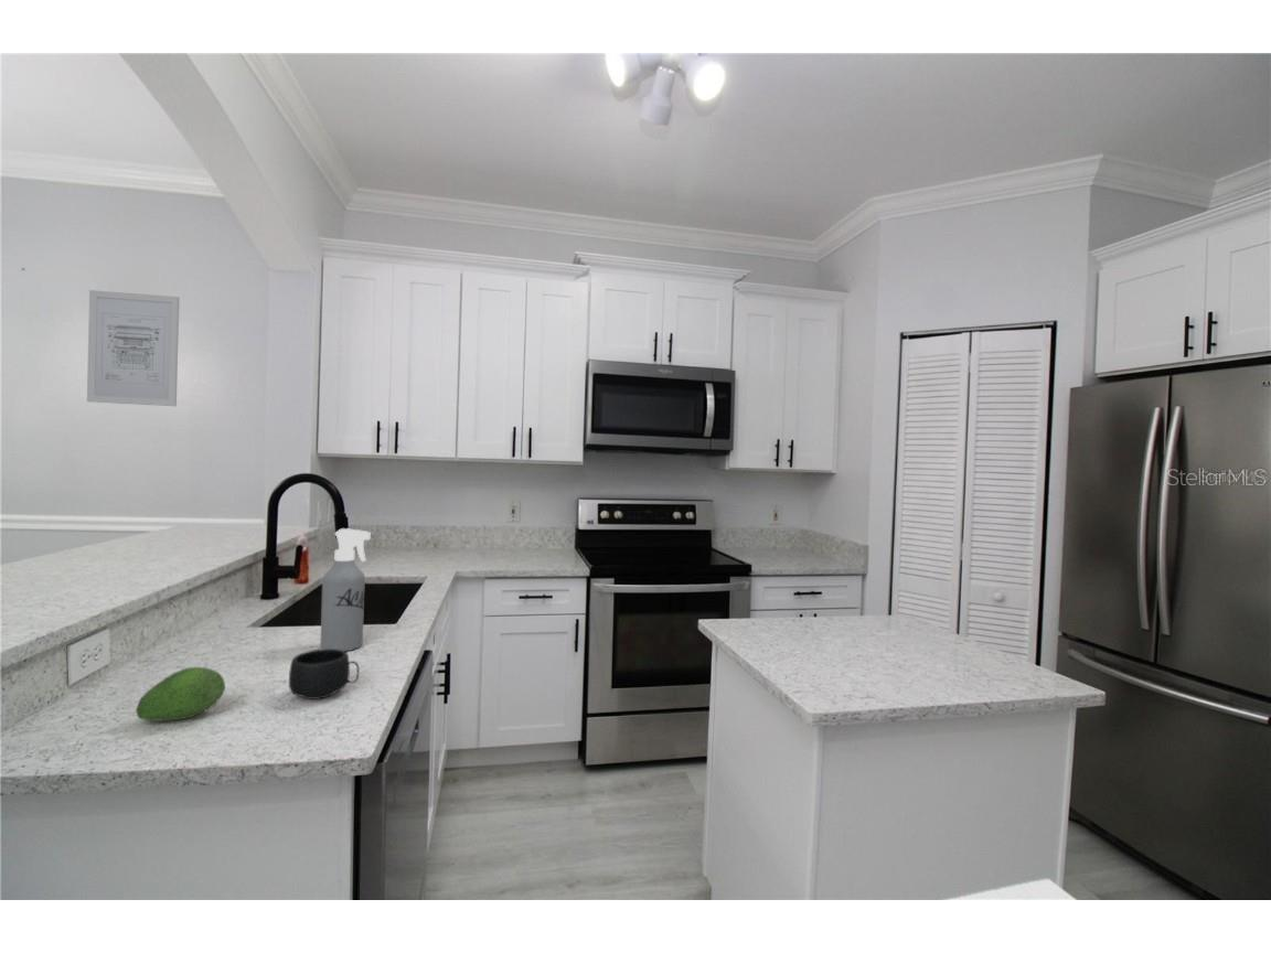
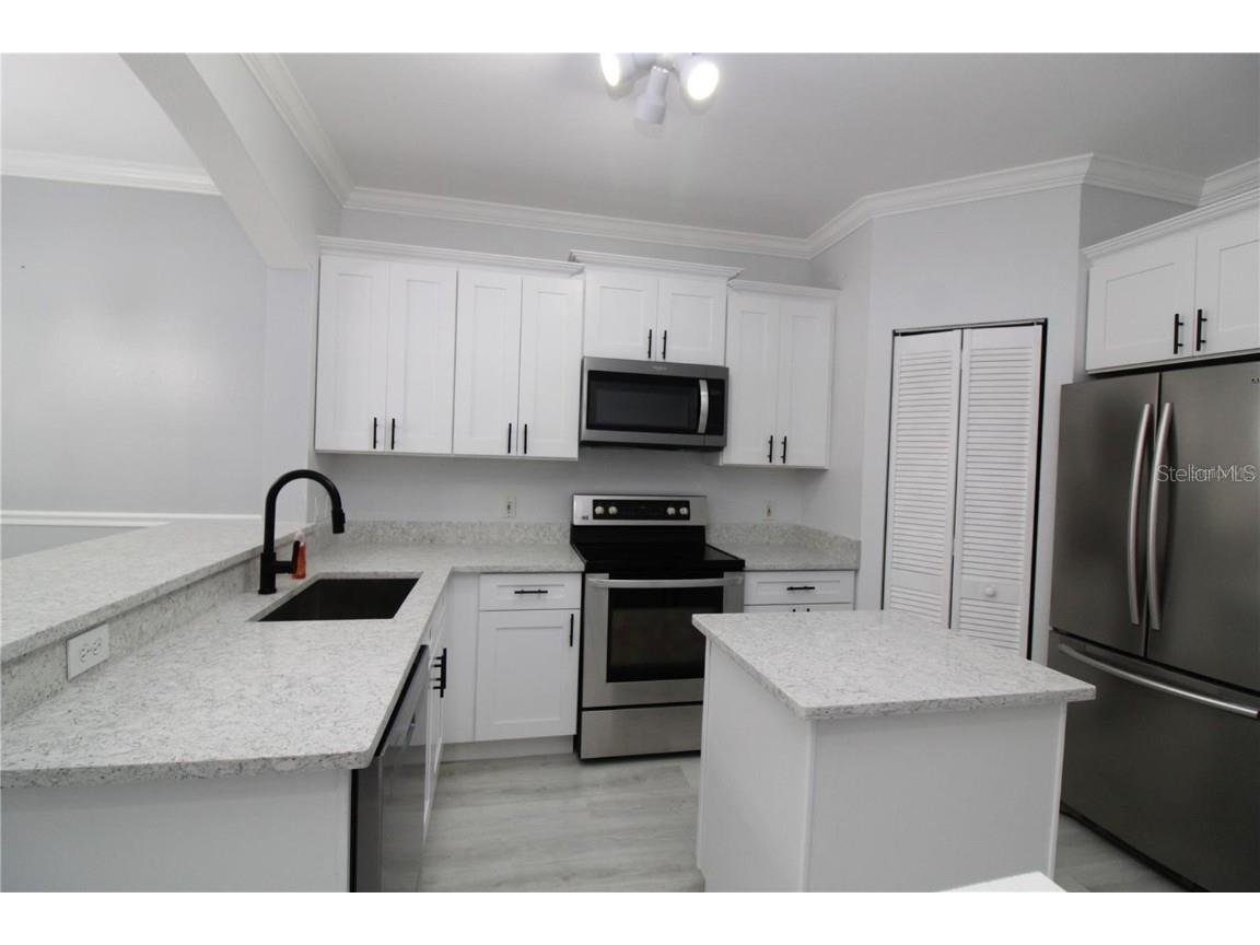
- spray bottle (348, 588)
- mug (325, 674)
- wall art (133, 349)
- fruit (182, 693)
